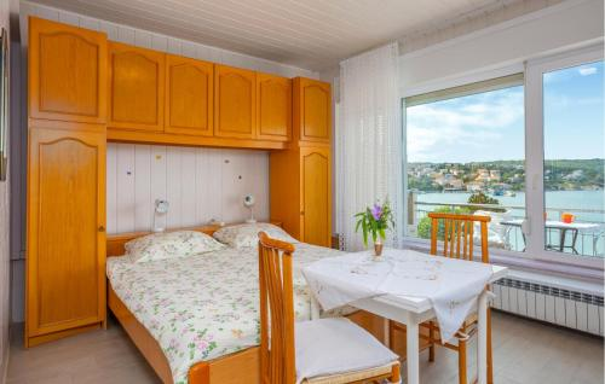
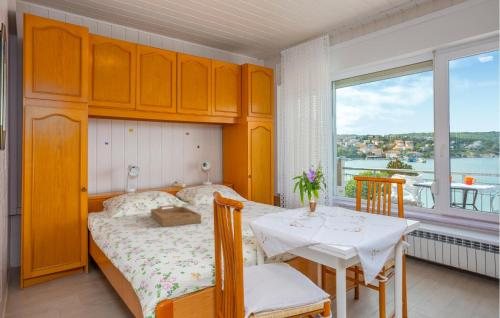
+ serving tray (174, 214)
